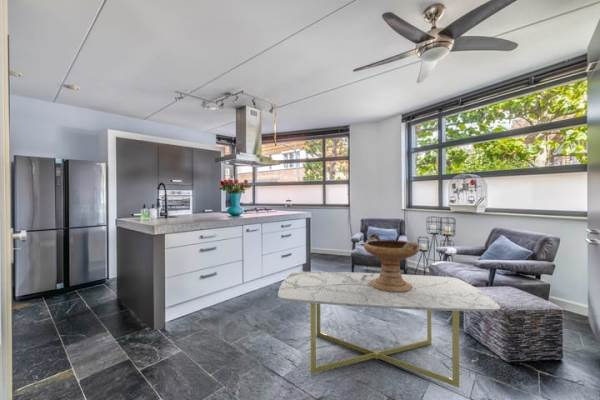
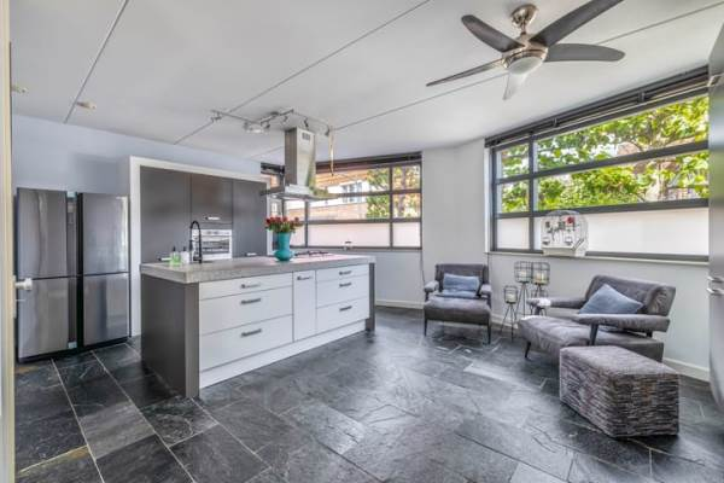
- decorative bowl (390, 261)
- coffee table (376, 307)
